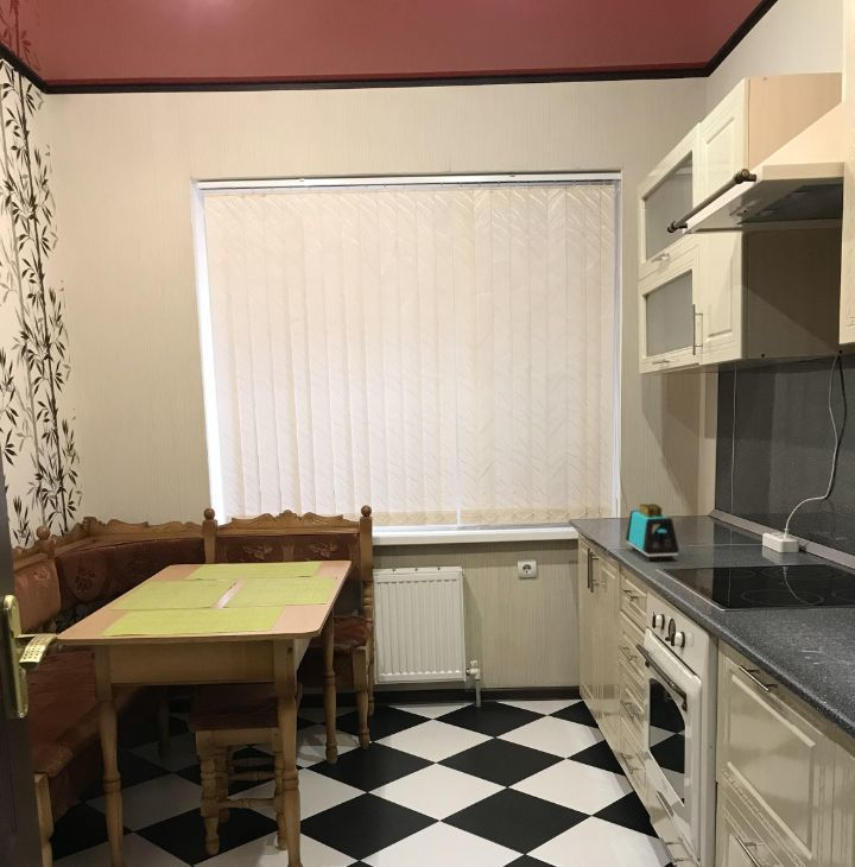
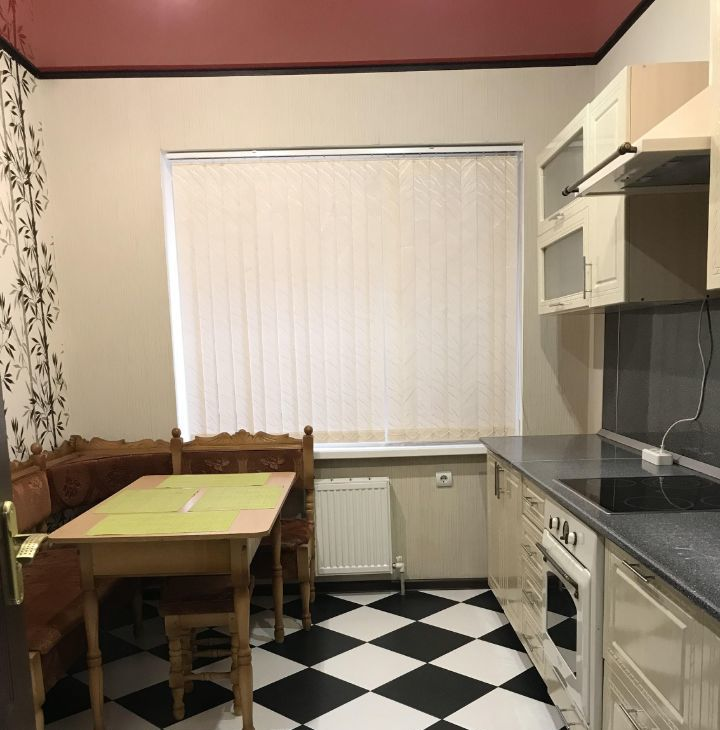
- toaster (651, 529)
